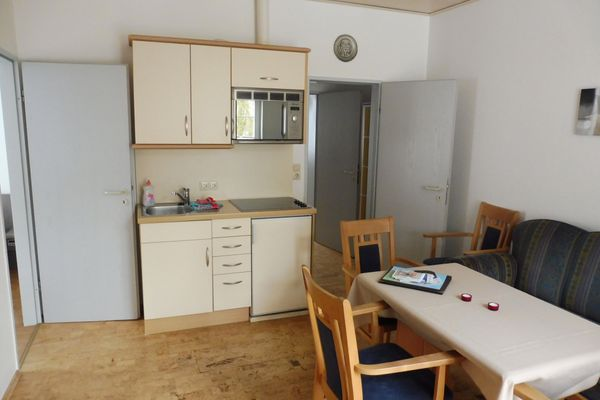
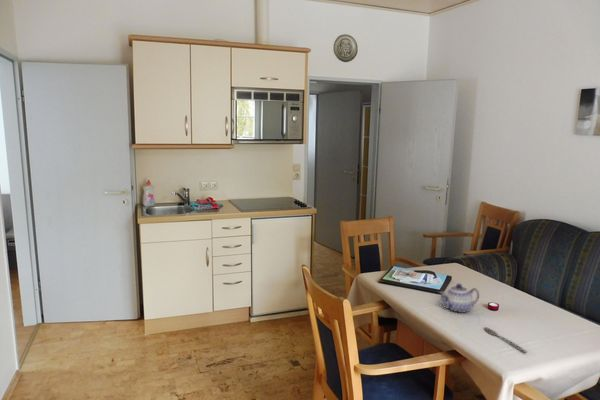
+ spoon (504, 339)
+ teapot (459, 296)
